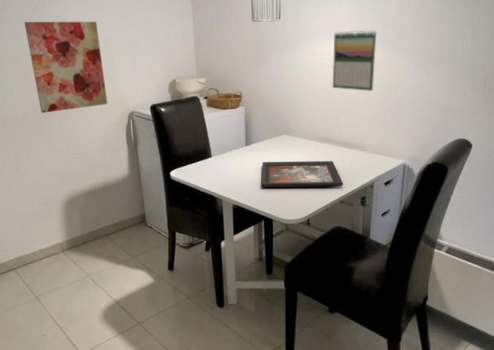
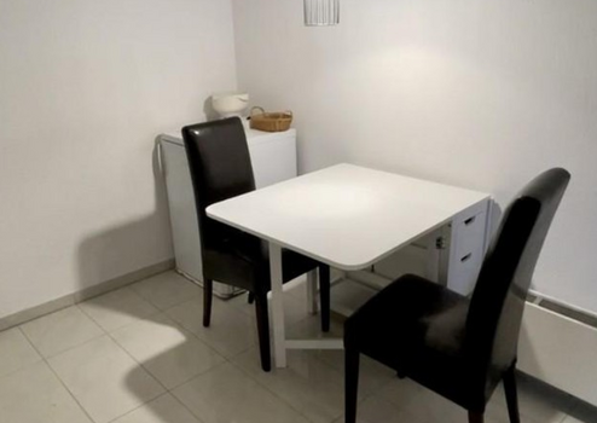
- wall art (69, 66)
- calendar (353, 60)
- decorative tray (299, 173)
